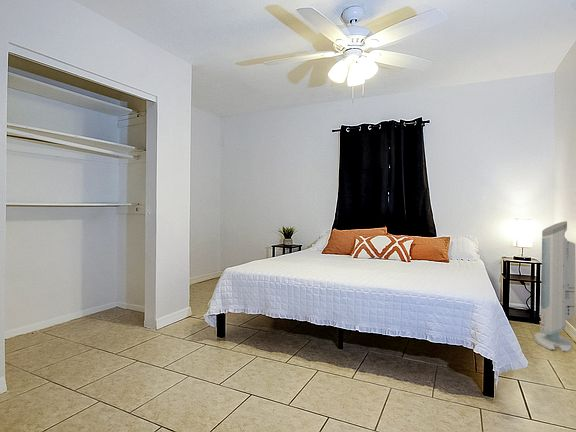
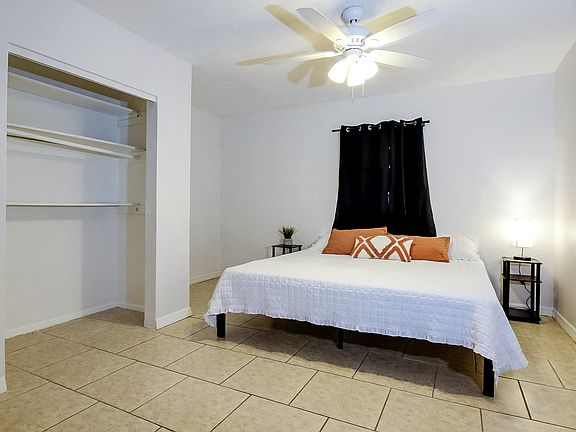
- air purifier (554, 281)
